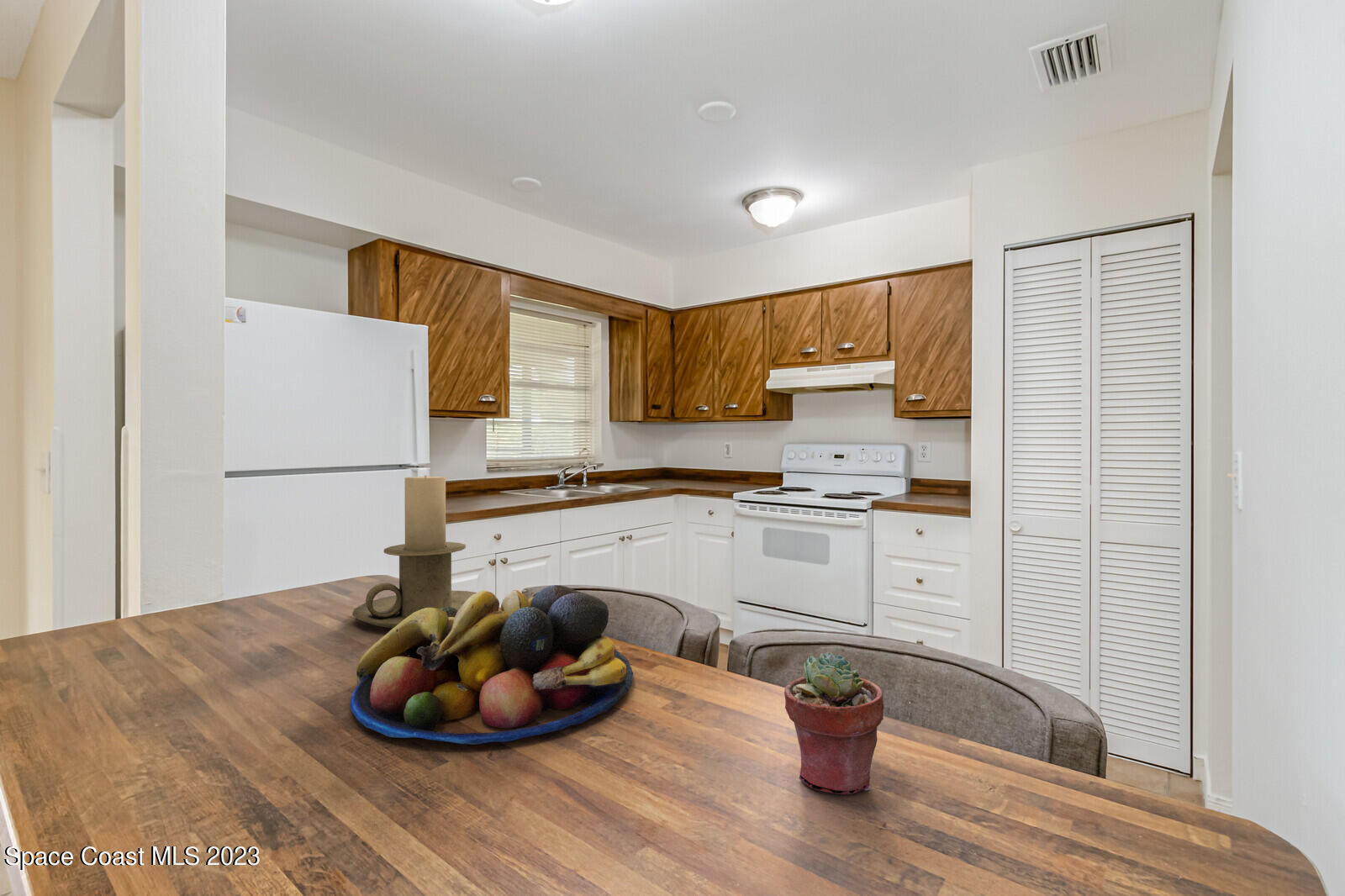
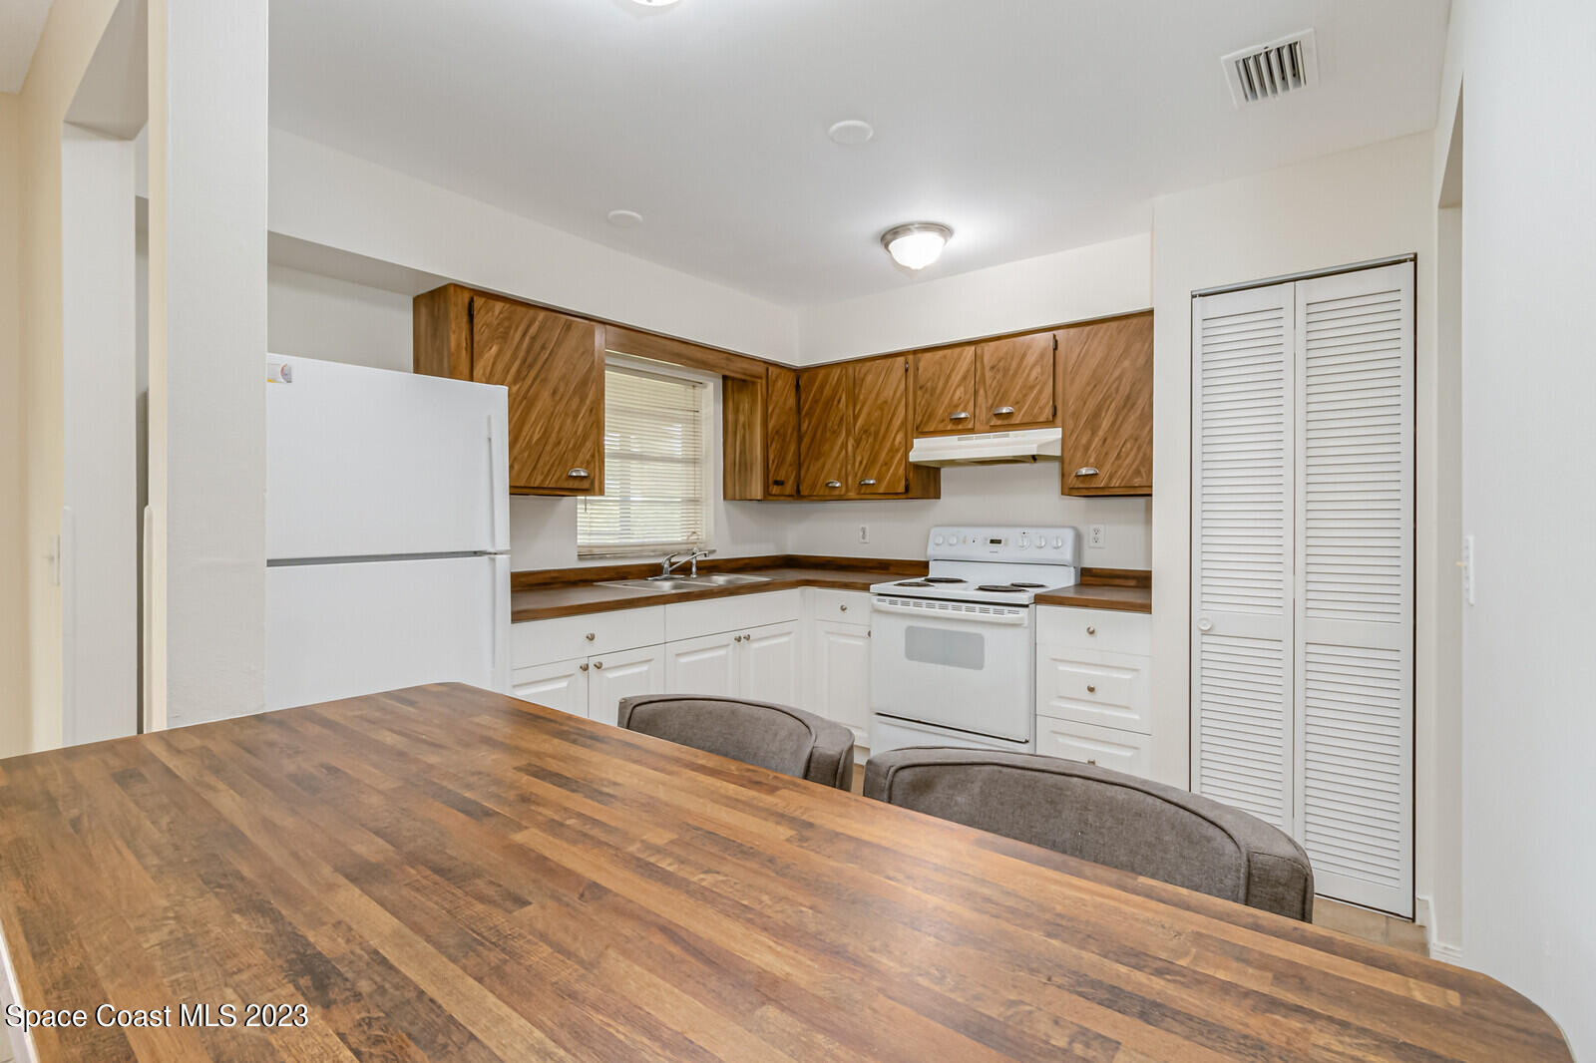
- candle holder (425, 545)
- potted succulent (833, 715)
- fruit bowl (497, 635)
